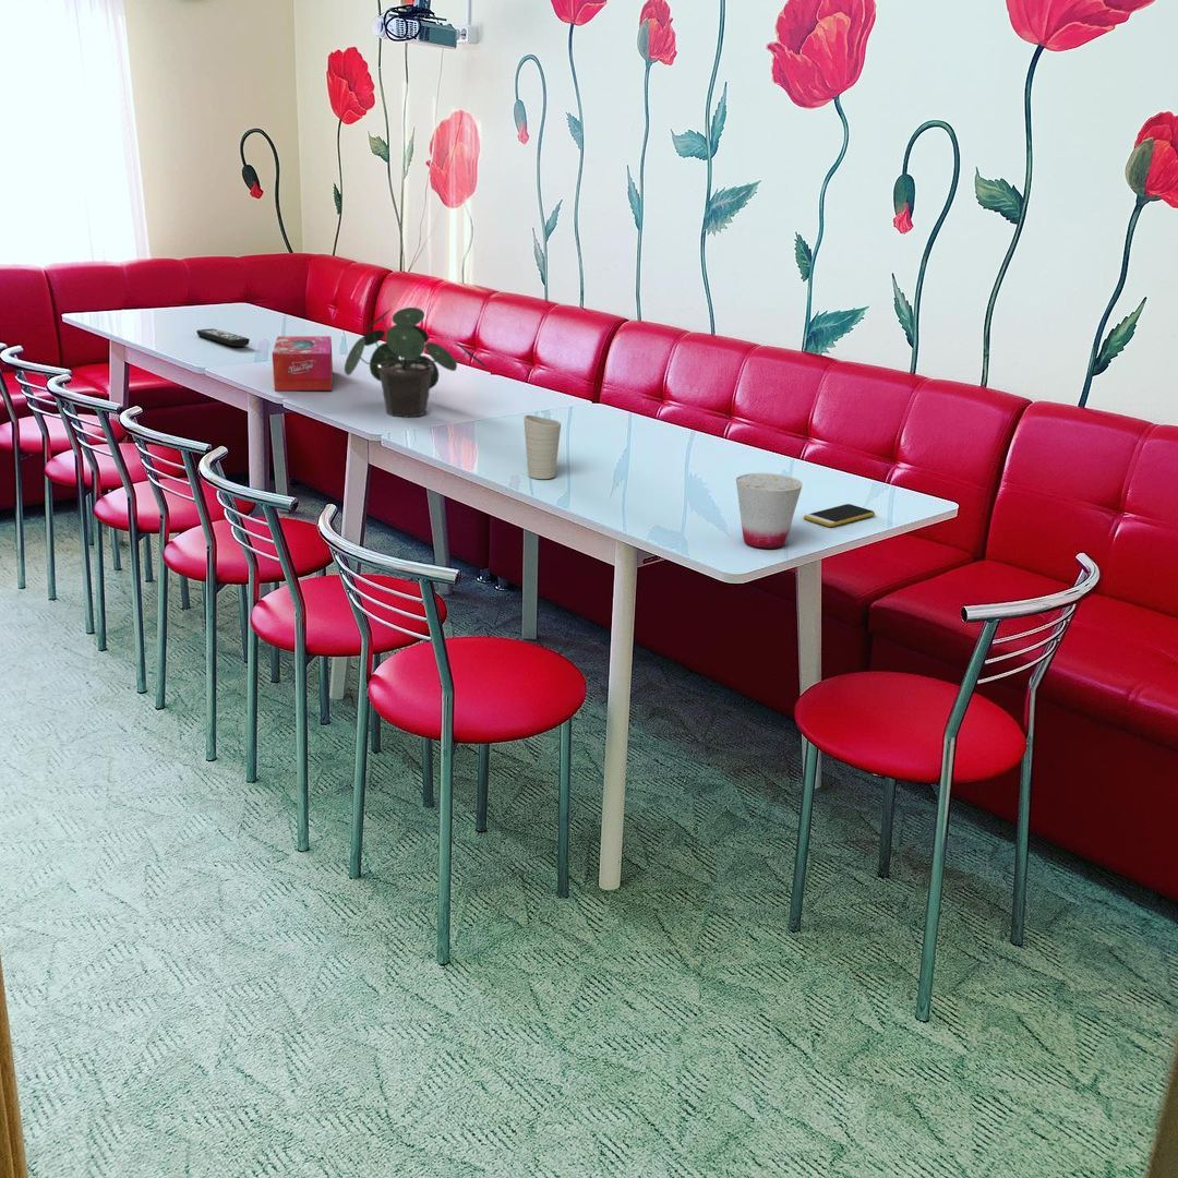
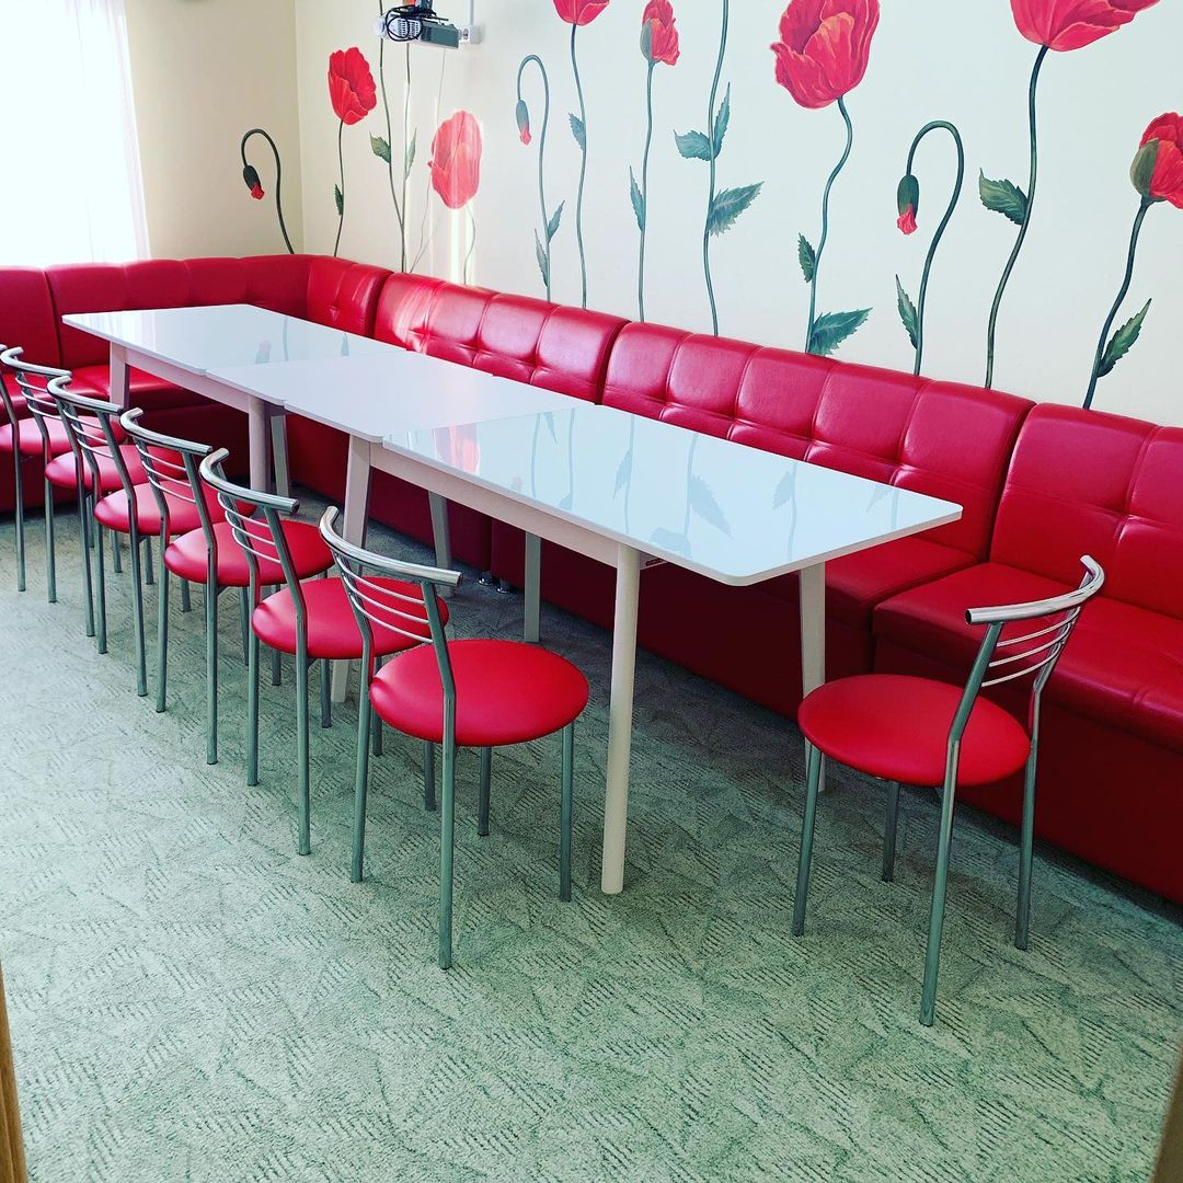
- remote control (223, 337)
- smartphone (839, 515)
- tissue box (303, 362)
- cup (541, 446)
- cup (766, 512)
- potted plant (408, 360)
